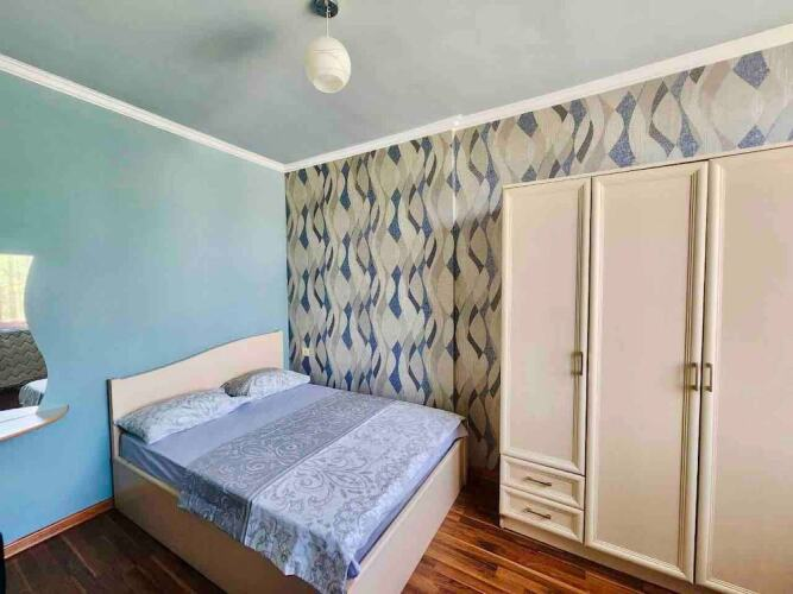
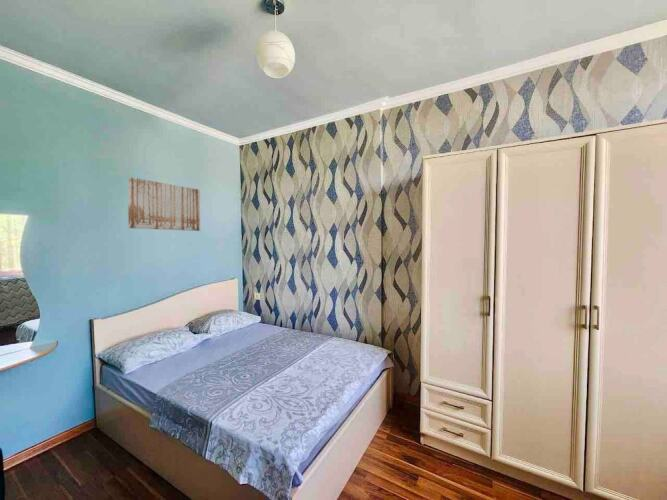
+ wall art (167, 207)
